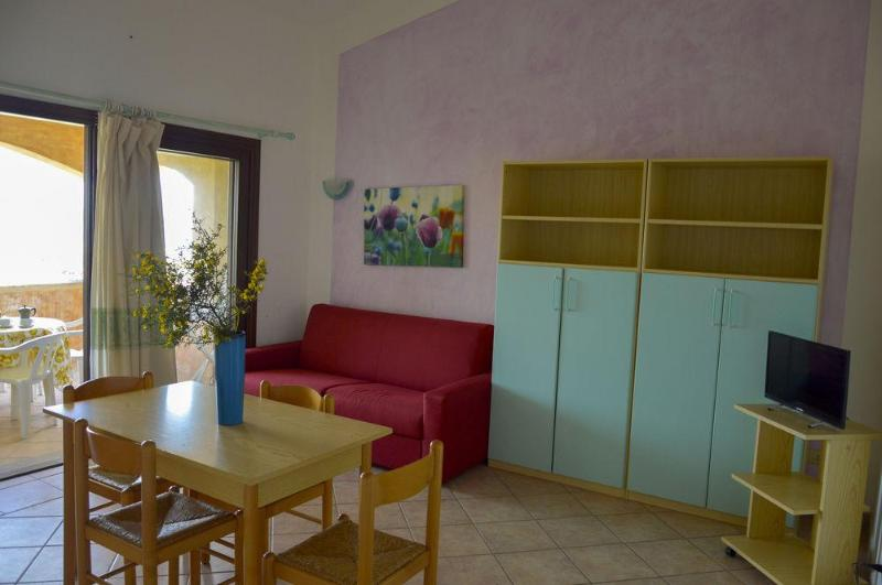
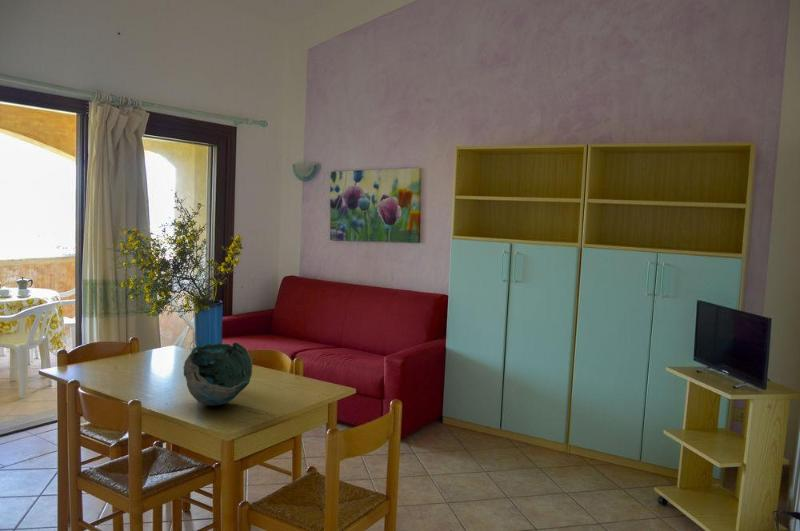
+ decorative bowl (218, 374)
